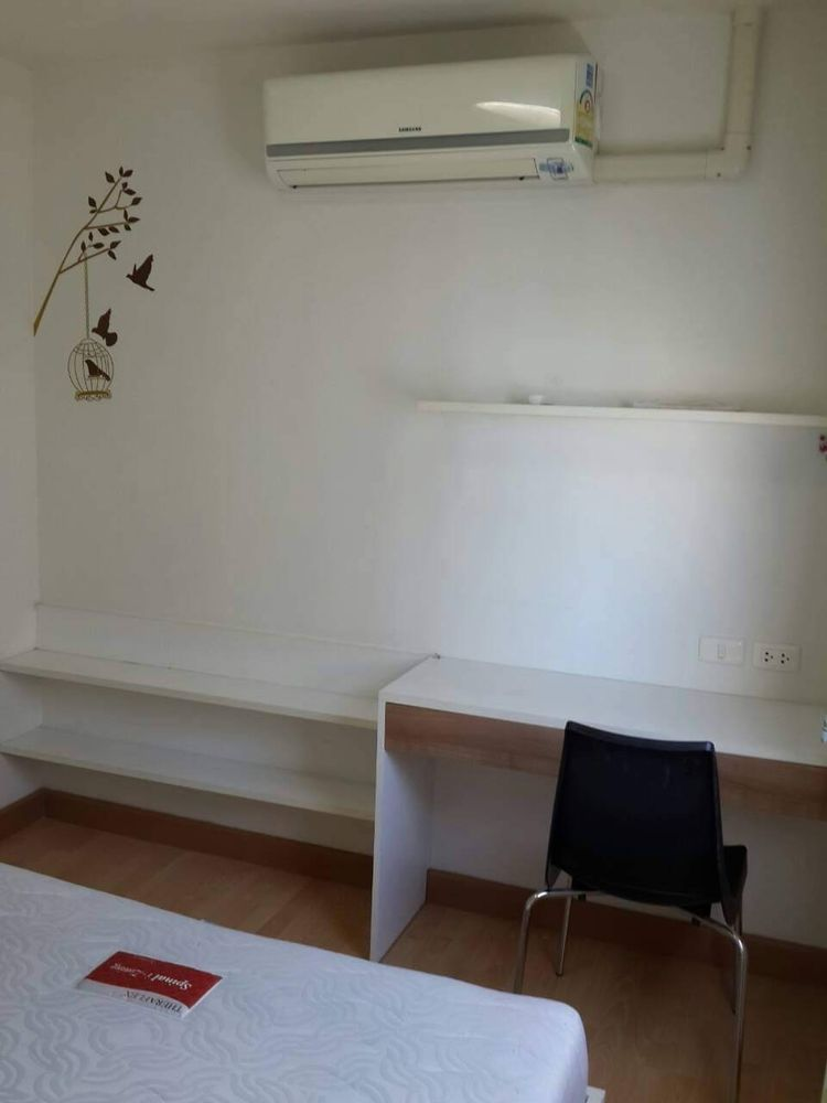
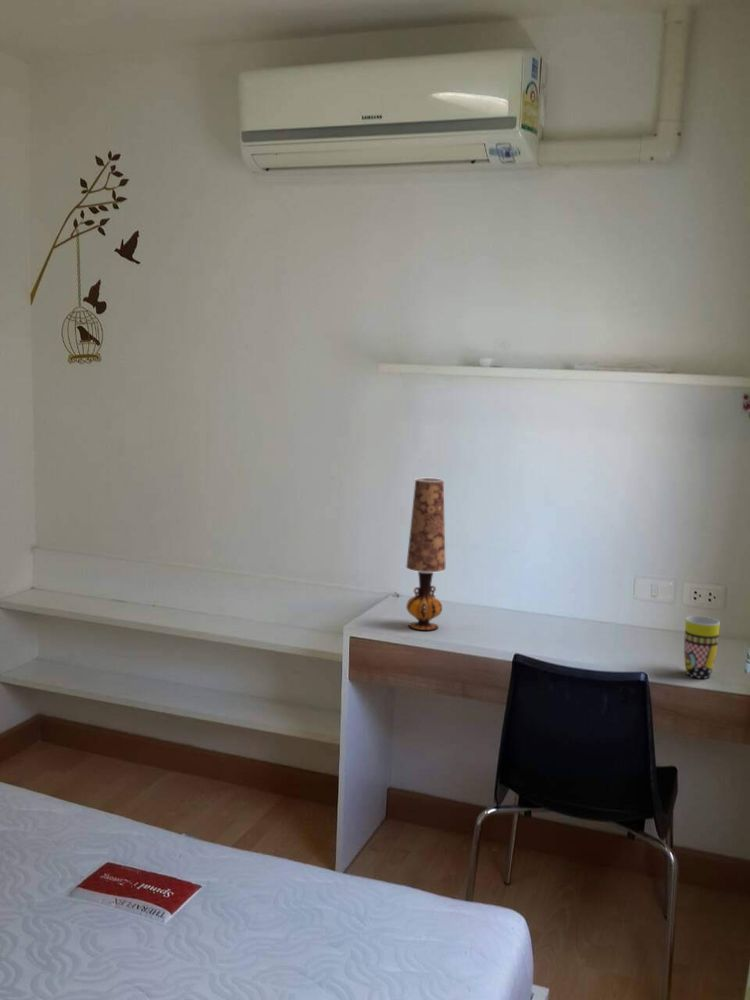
+ table lamp (426, 553)
+ mug (697, 645)
